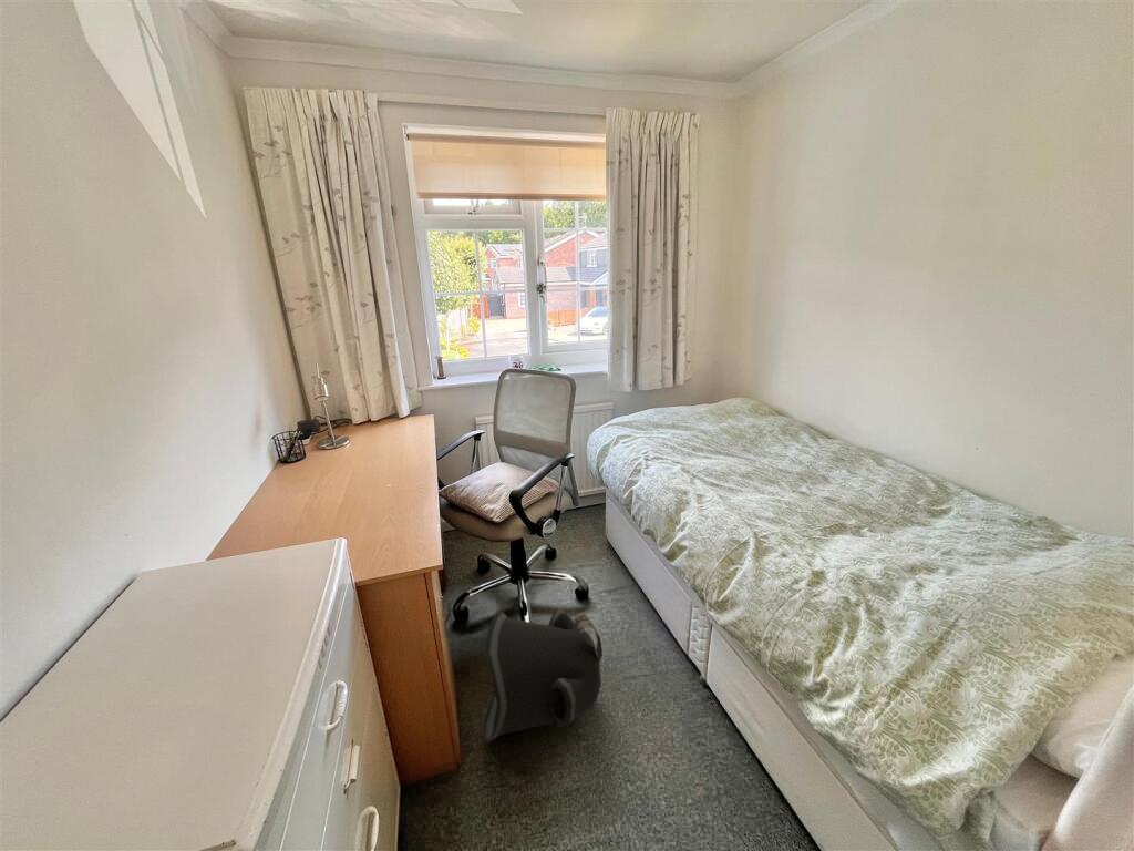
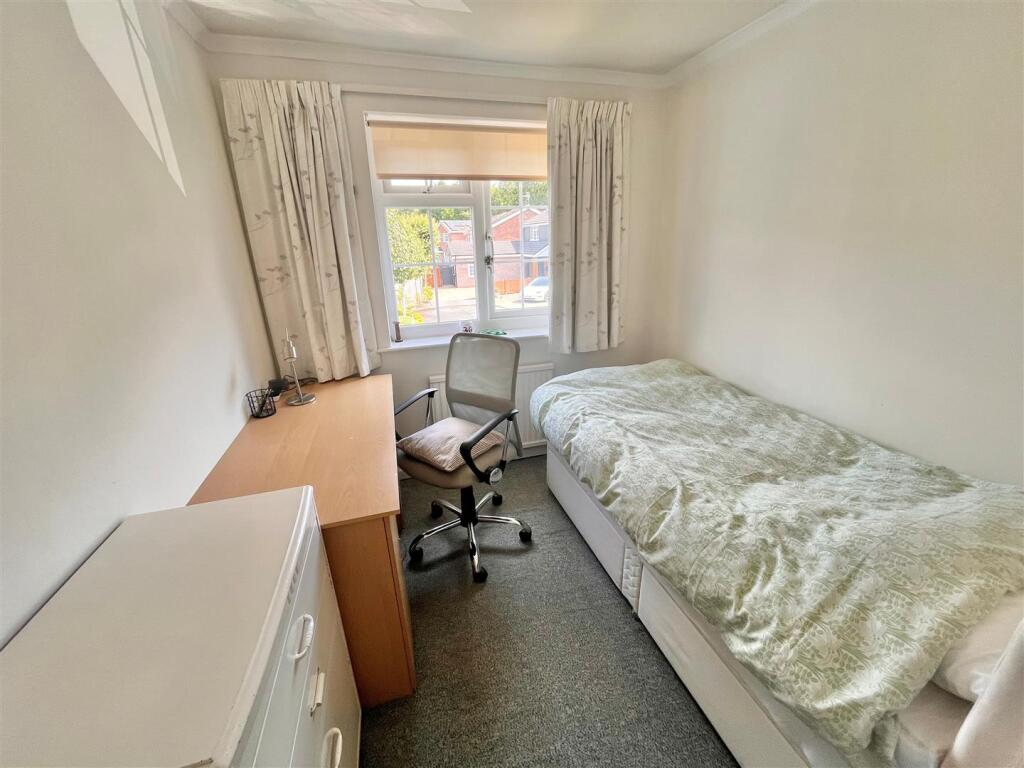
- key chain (542, 665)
